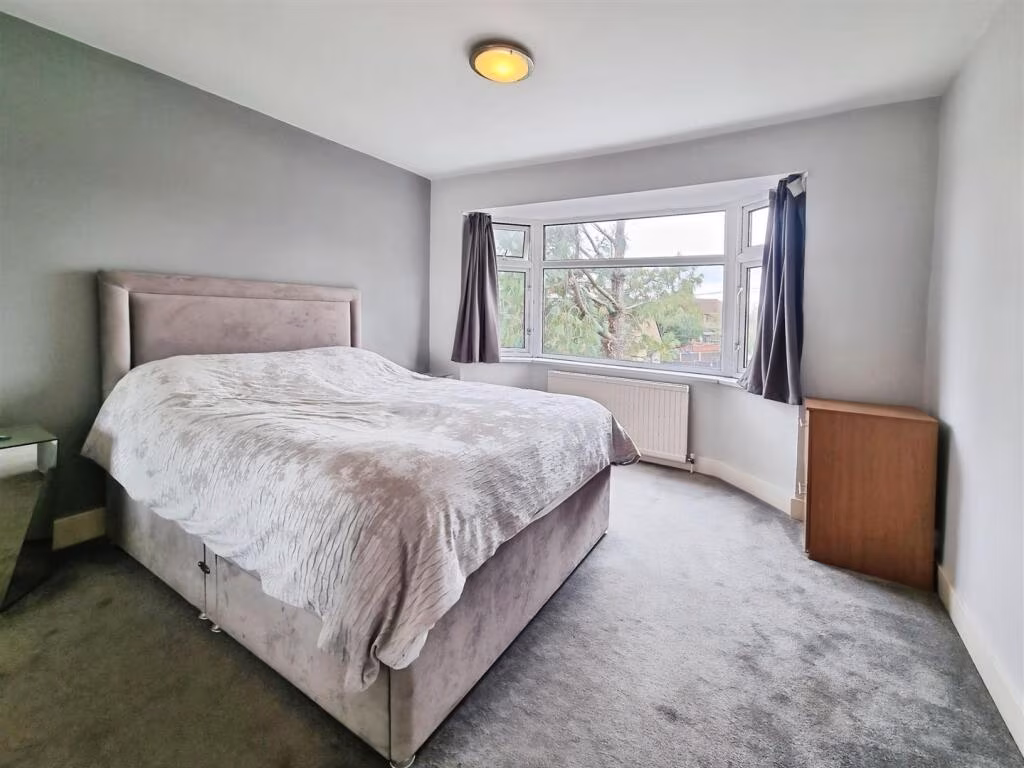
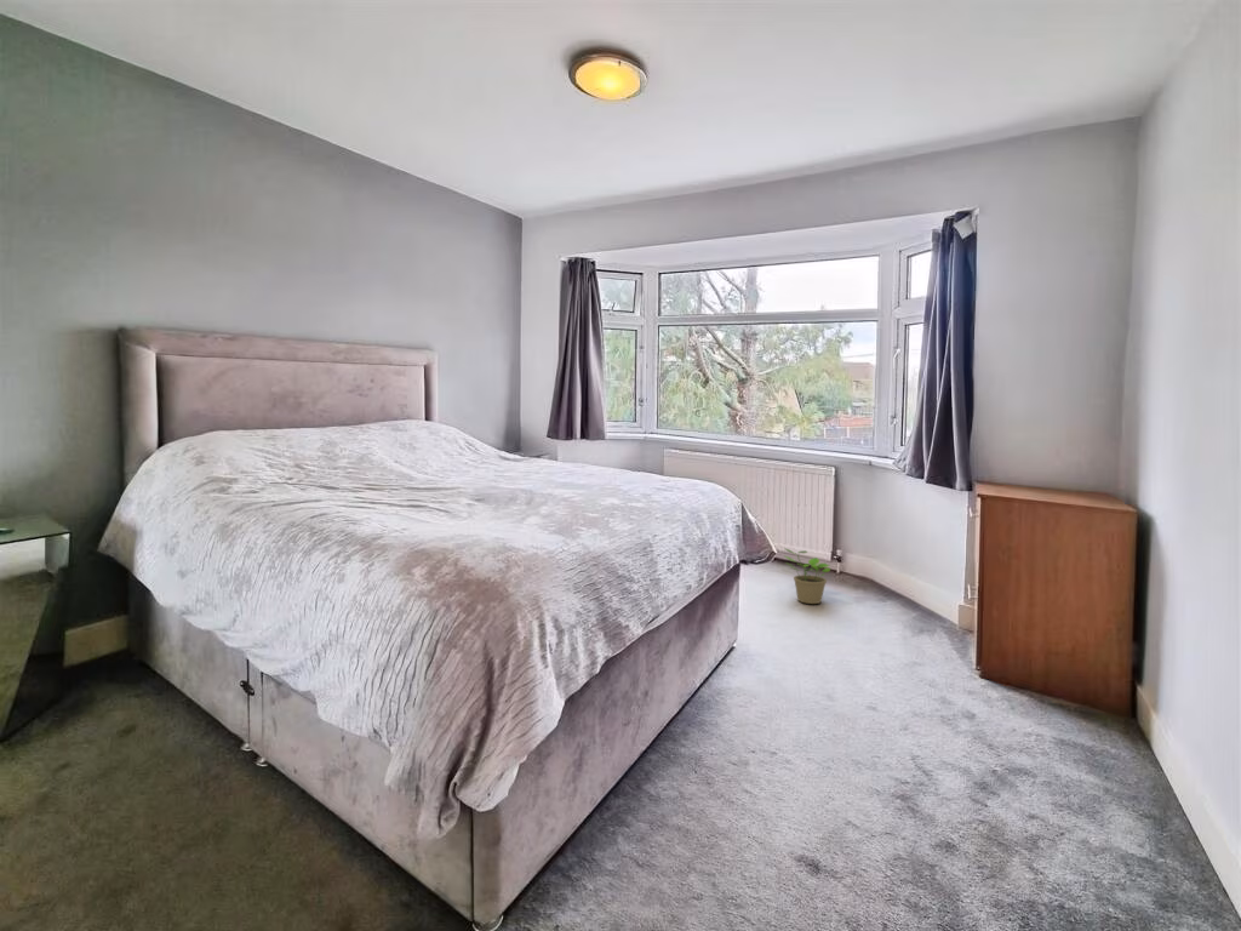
+ potted plant (808, 575)
